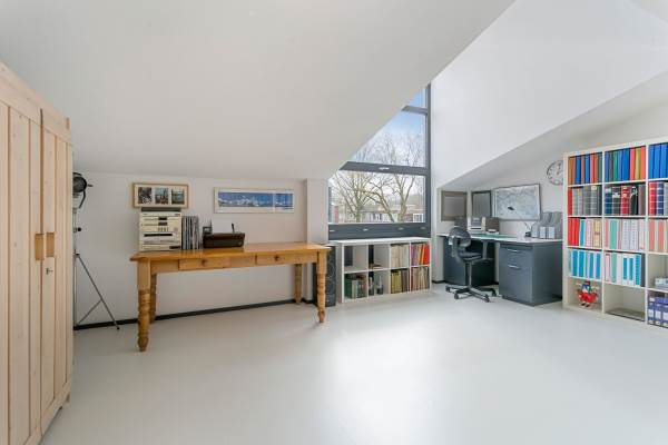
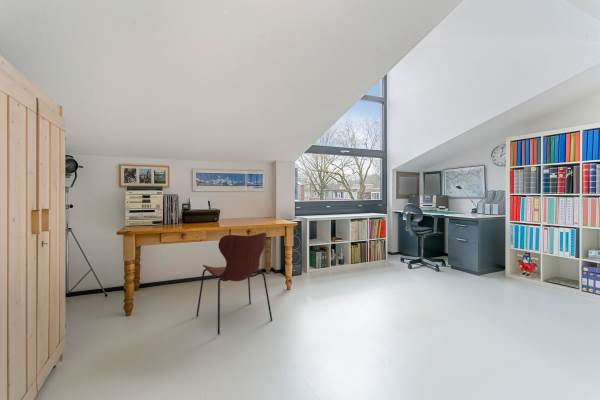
+ chair (235, 274)
